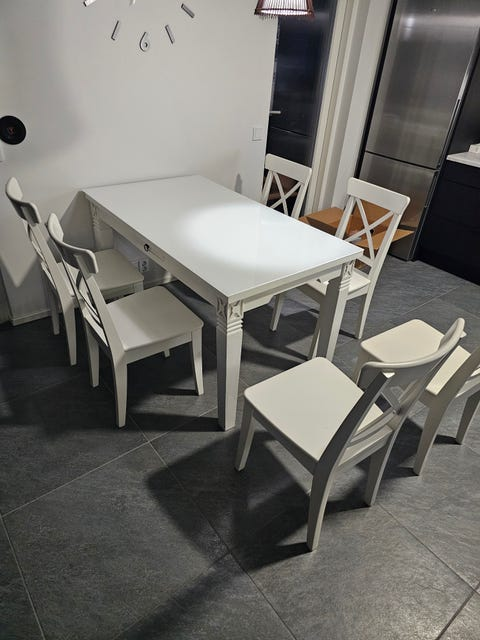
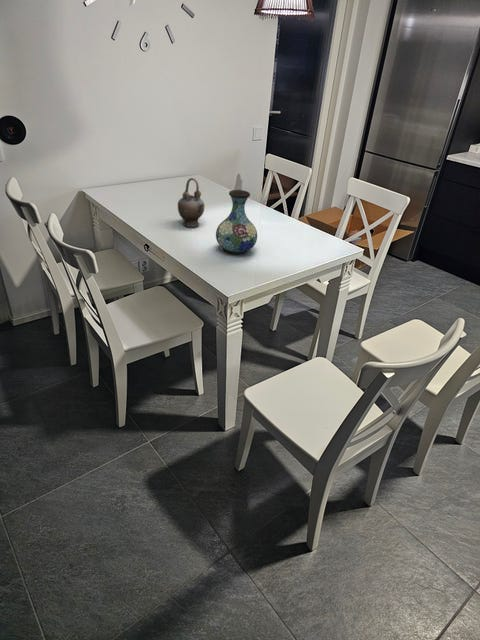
+ teapot (192, 202)
+ vase (237, 222)
